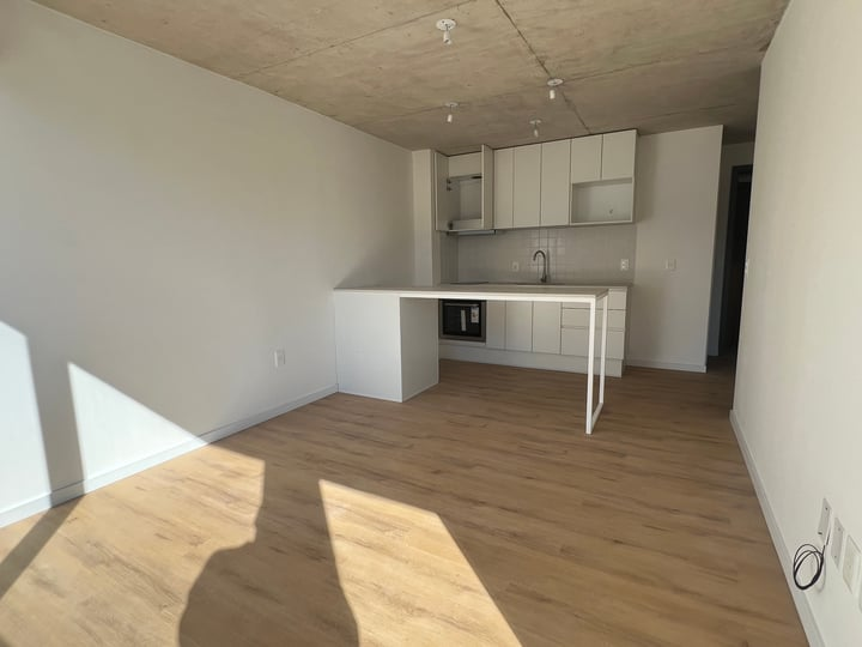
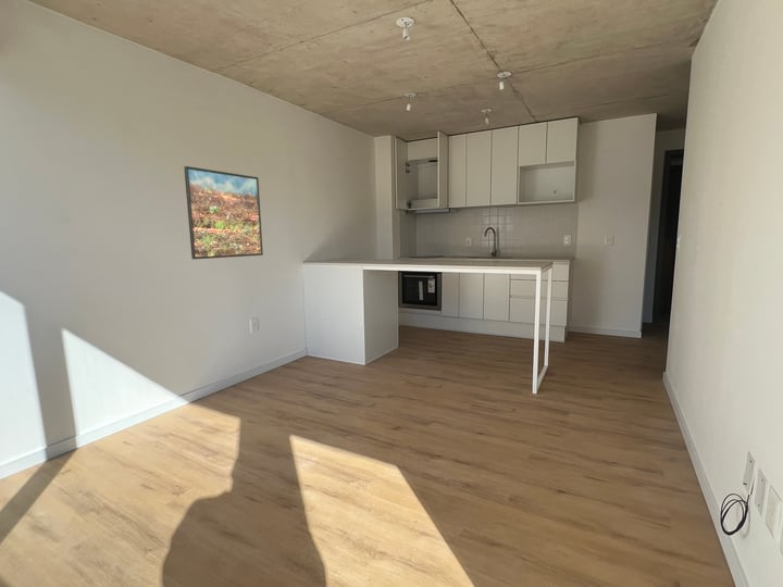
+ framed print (227, 215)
